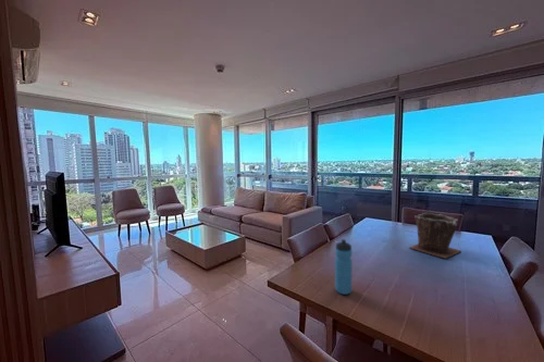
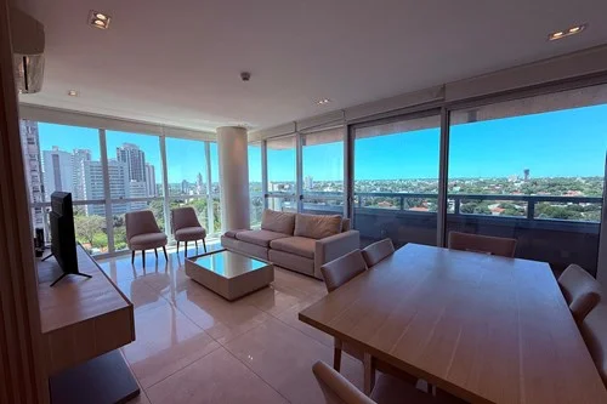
- plant pot (435, 233)
- water bottle (343, 265)
